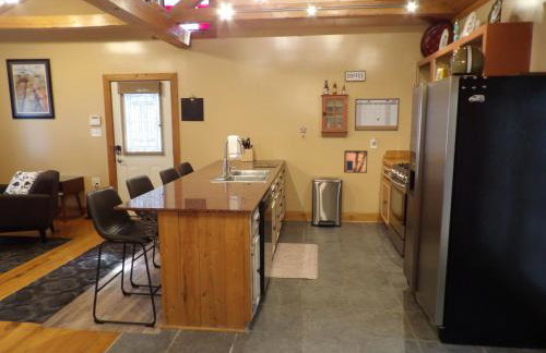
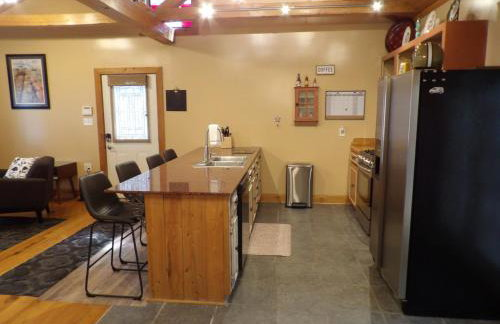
- wall art (355, 161)
